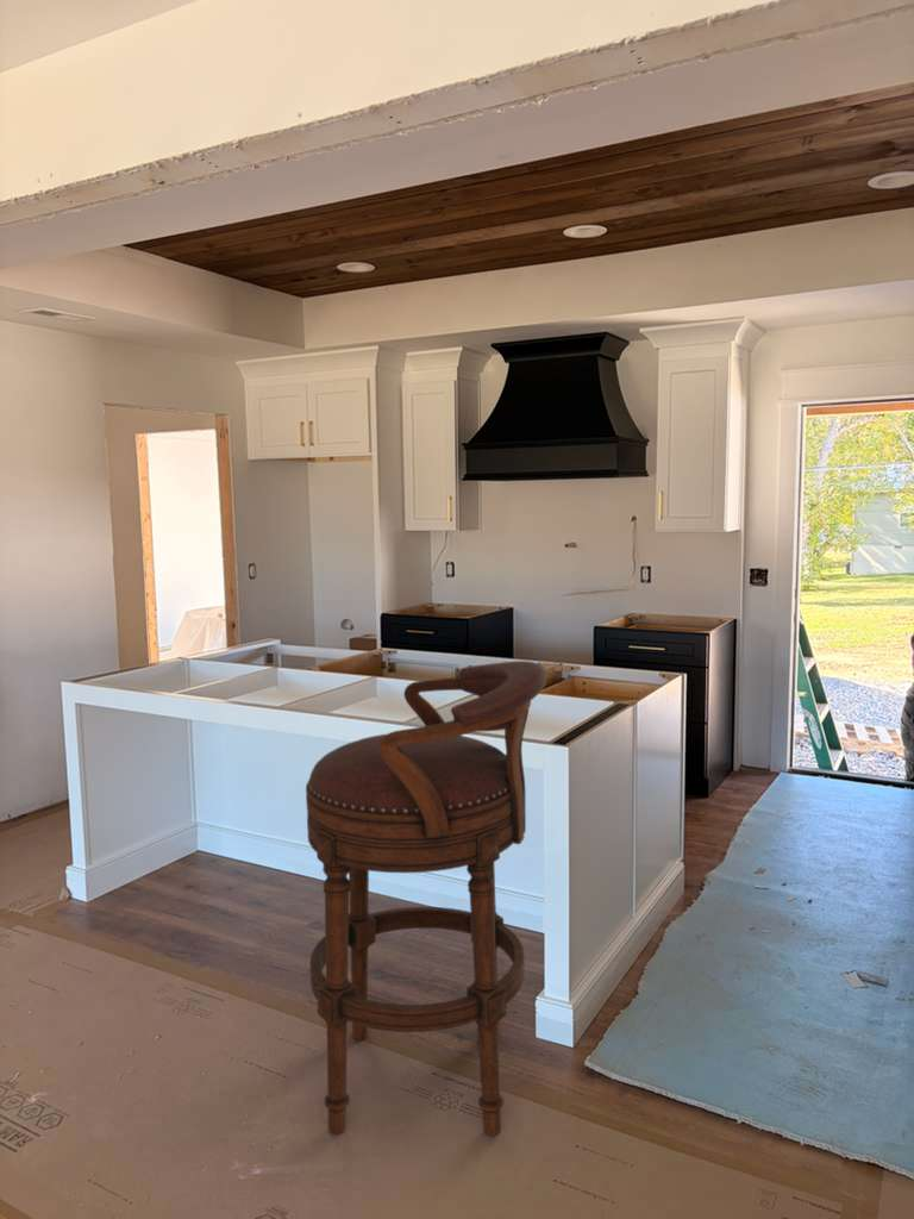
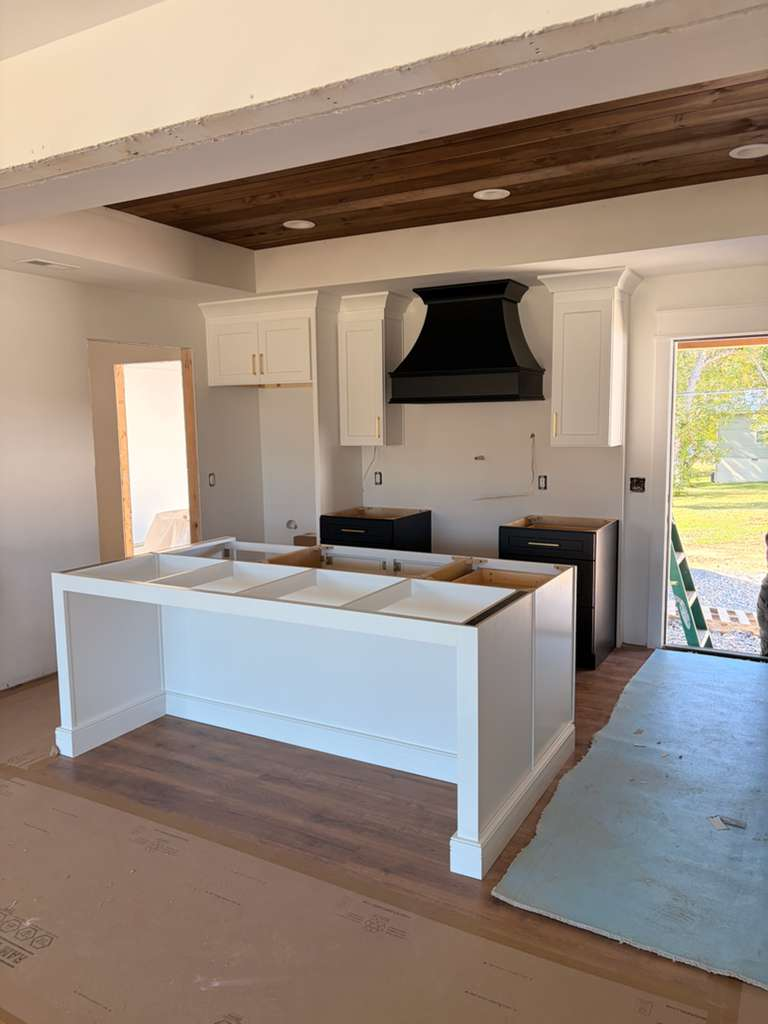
- bar stool (422, 871)
